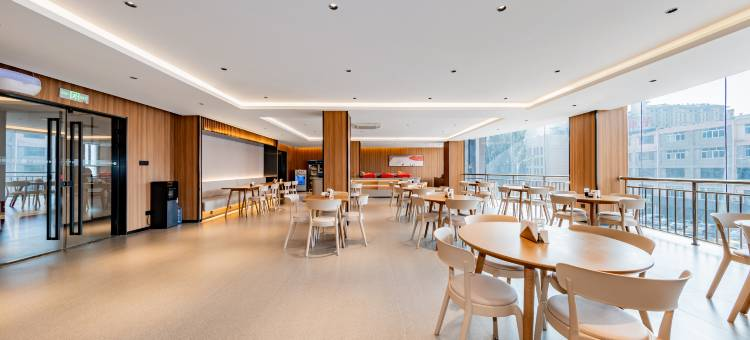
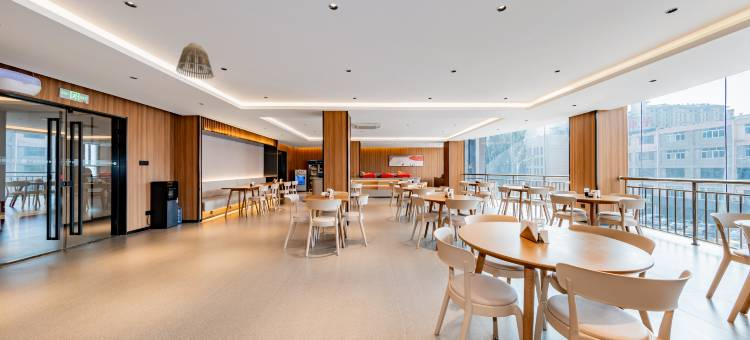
+ lamp shade (194, 59)
